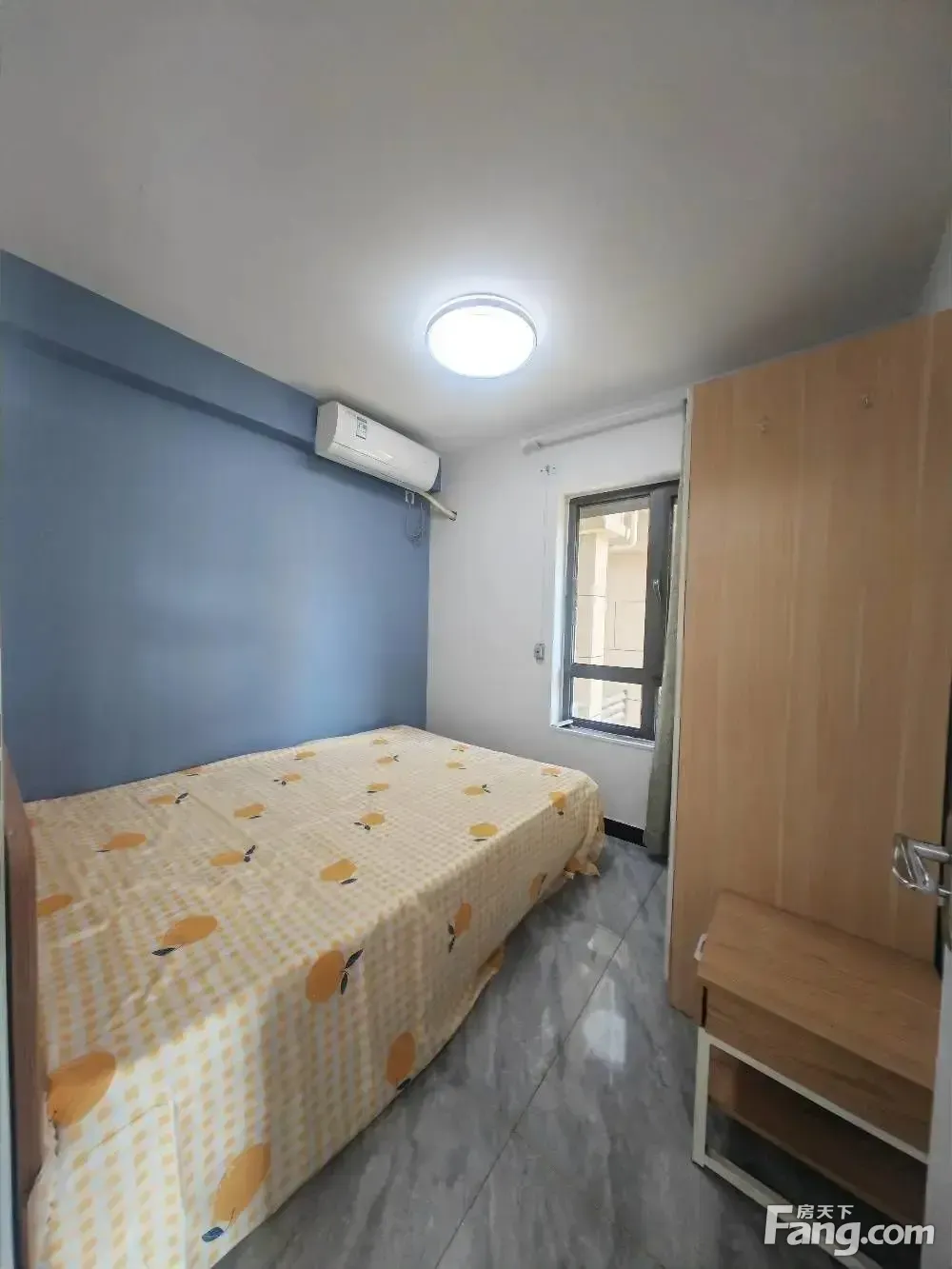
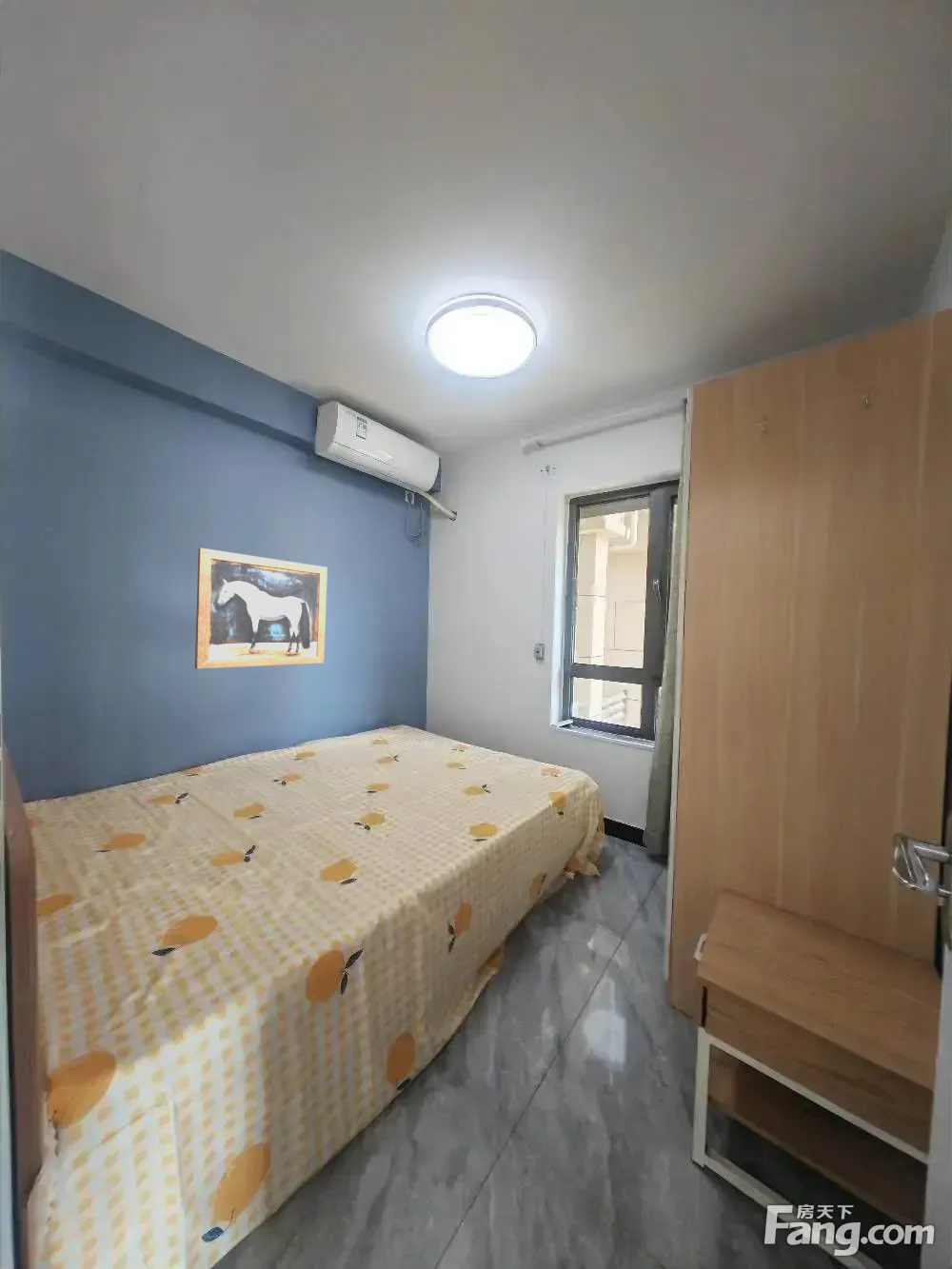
+ wall art (268, 612)
